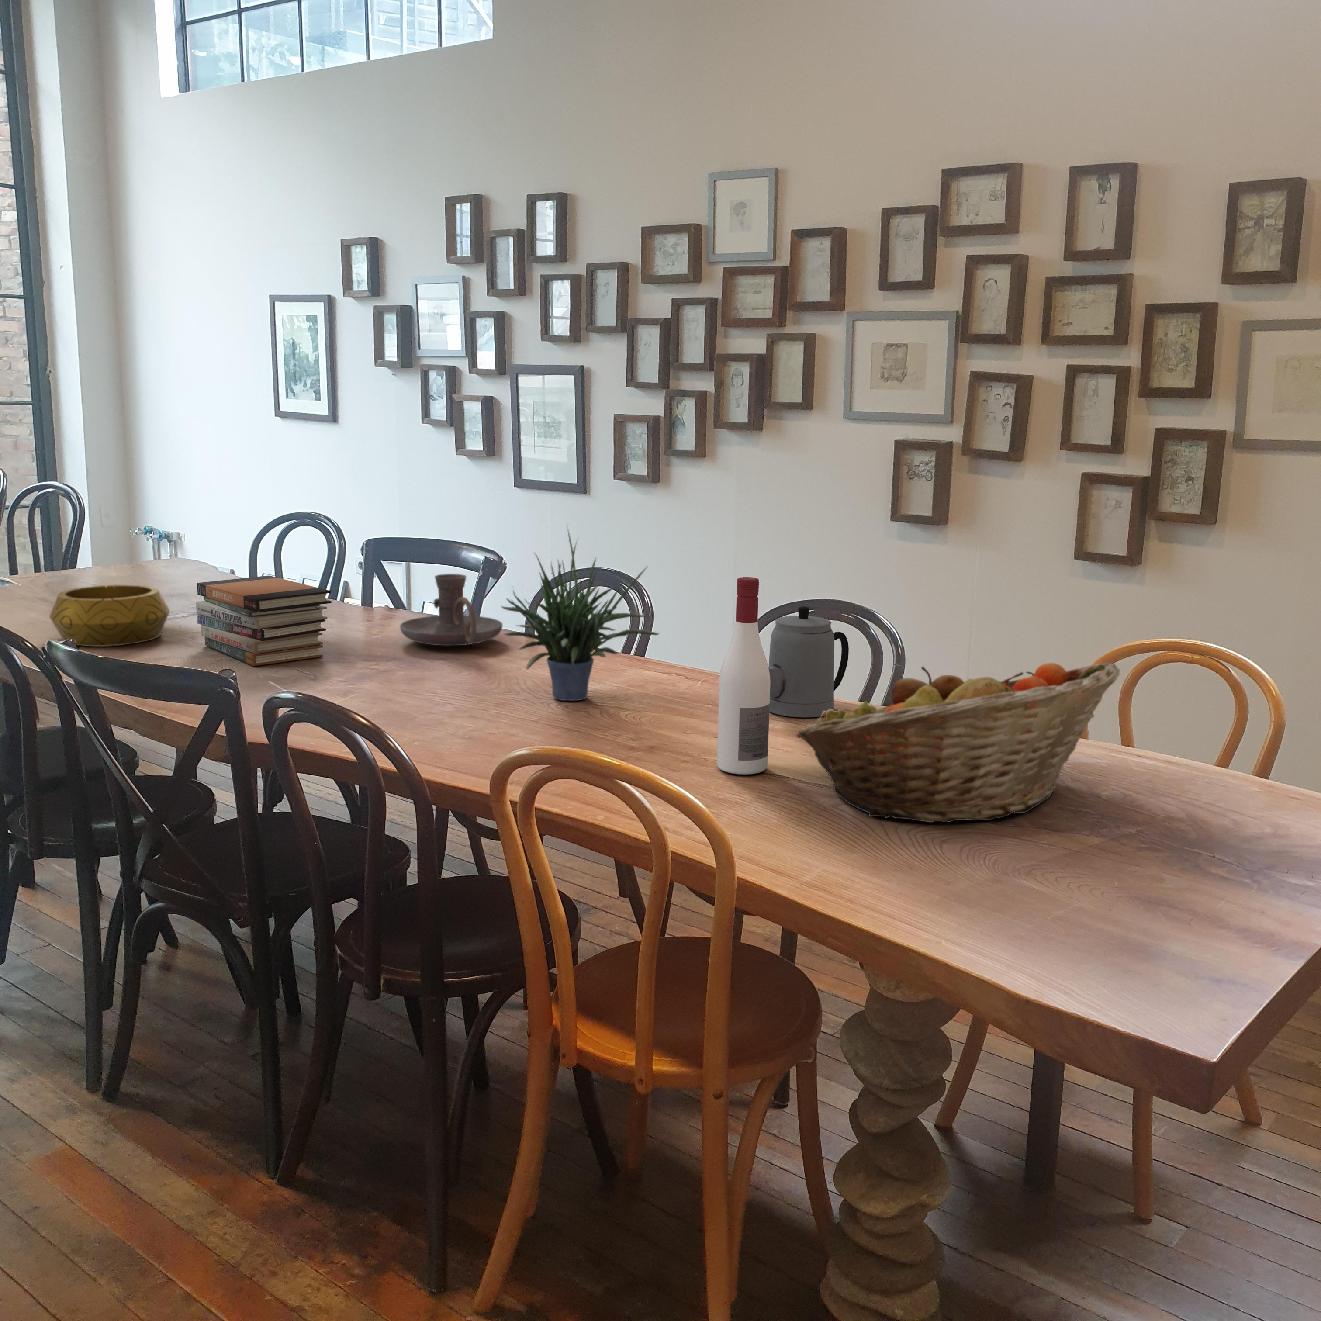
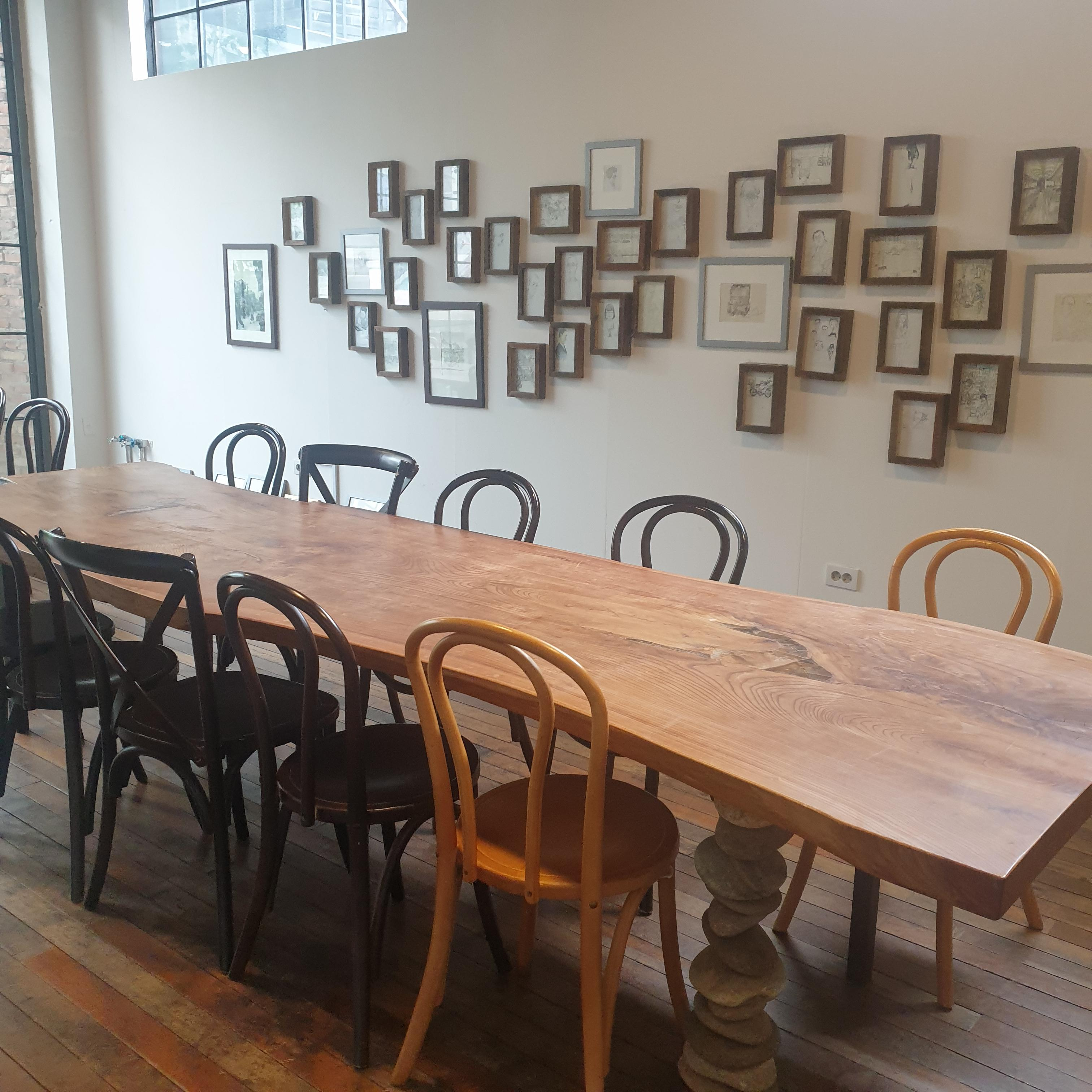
- potted plant (578, 615)
- decorative bowl (110, 615)
- teapot (797, 658)
- book stack (263, 618)
- candle holder (455, 611)
- fruit basket (959, 726)
- alcohol (745, 675)
